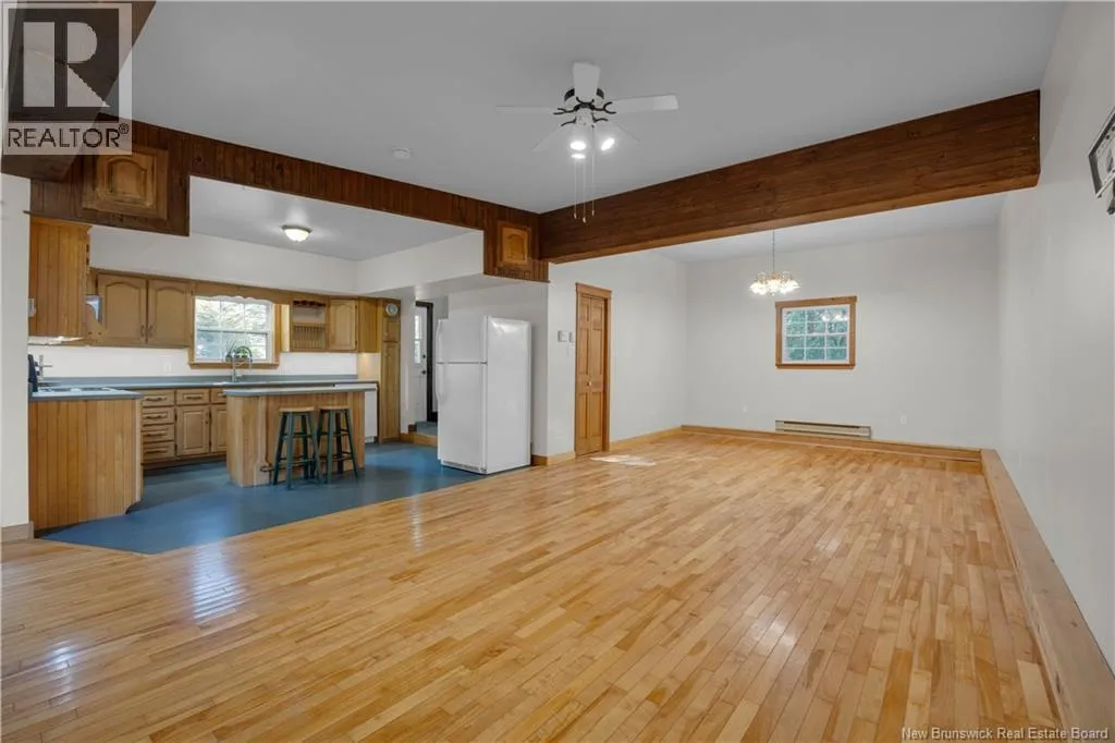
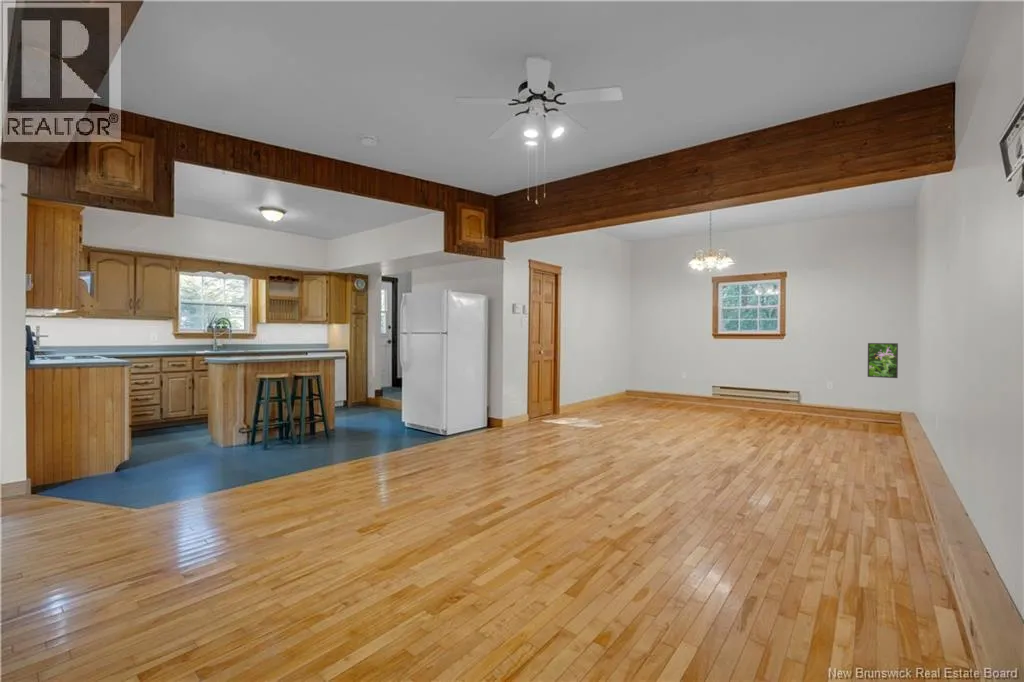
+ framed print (882, 360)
